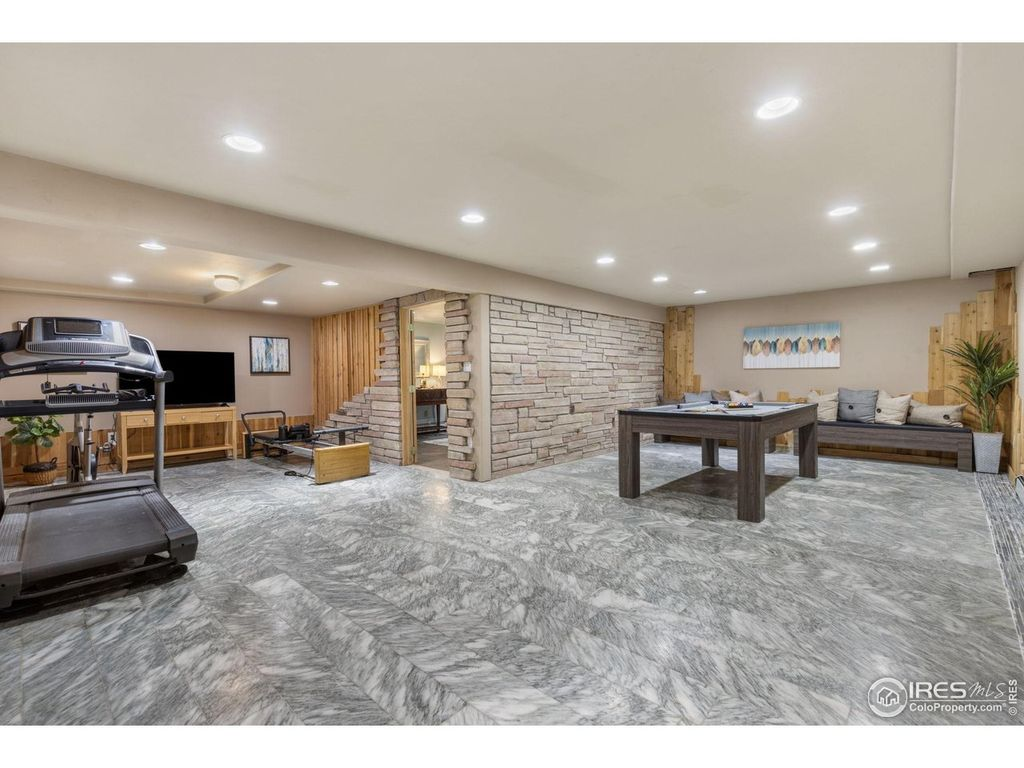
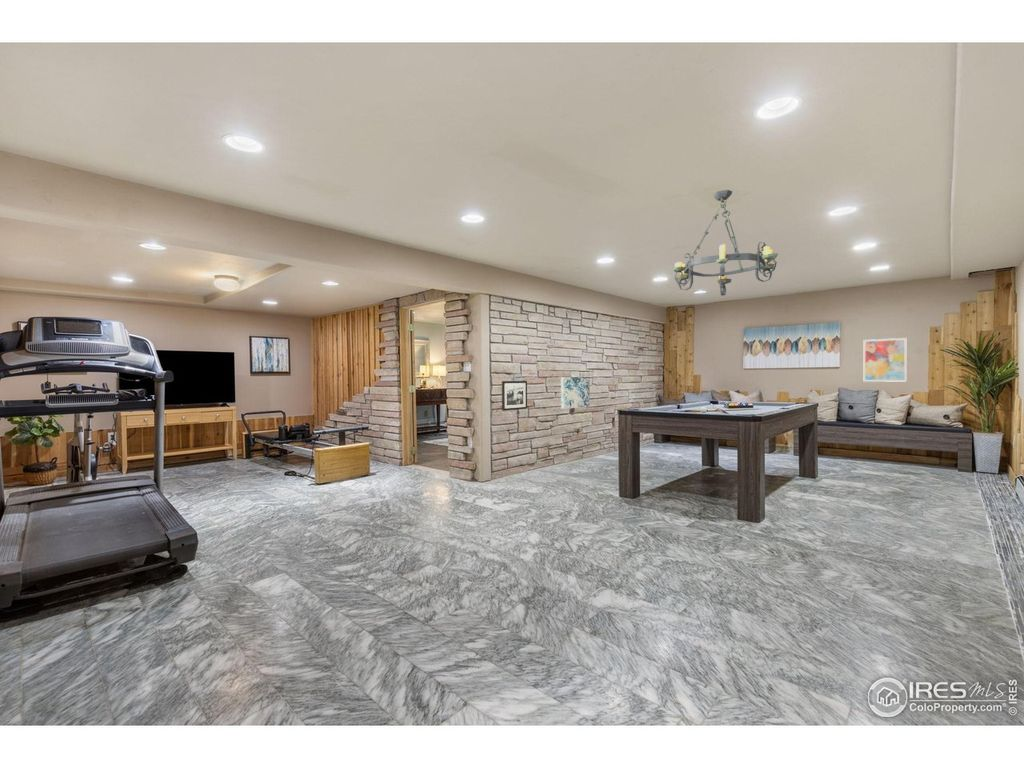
+ chandelier (723, 244)
+ wall art (575, 392)
+ picture frame (514, 395)
+ wall art (884, 360)
